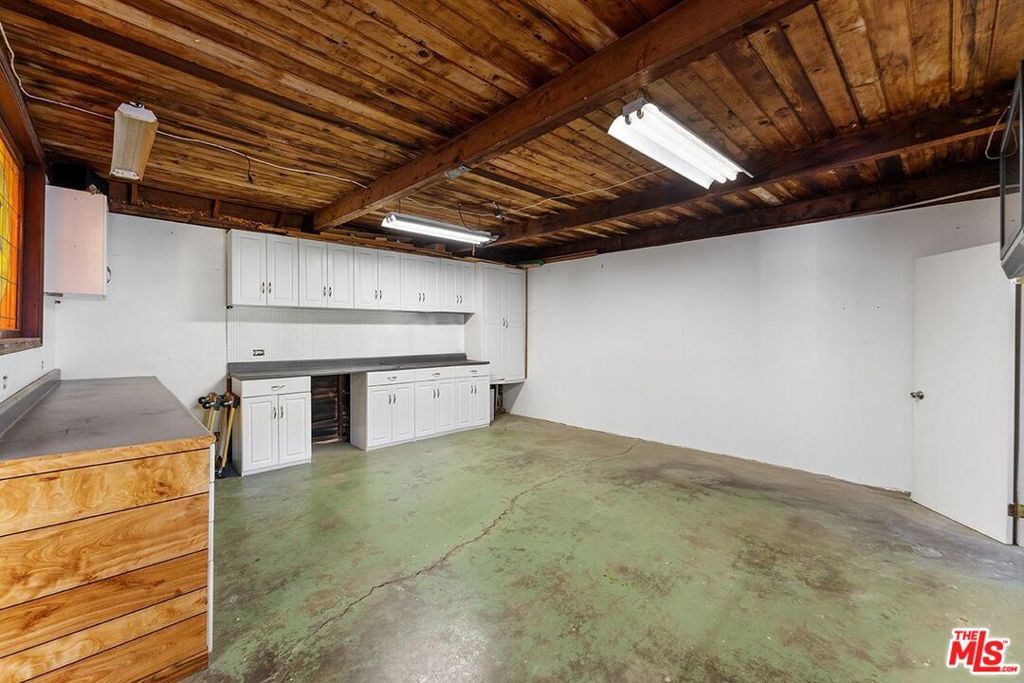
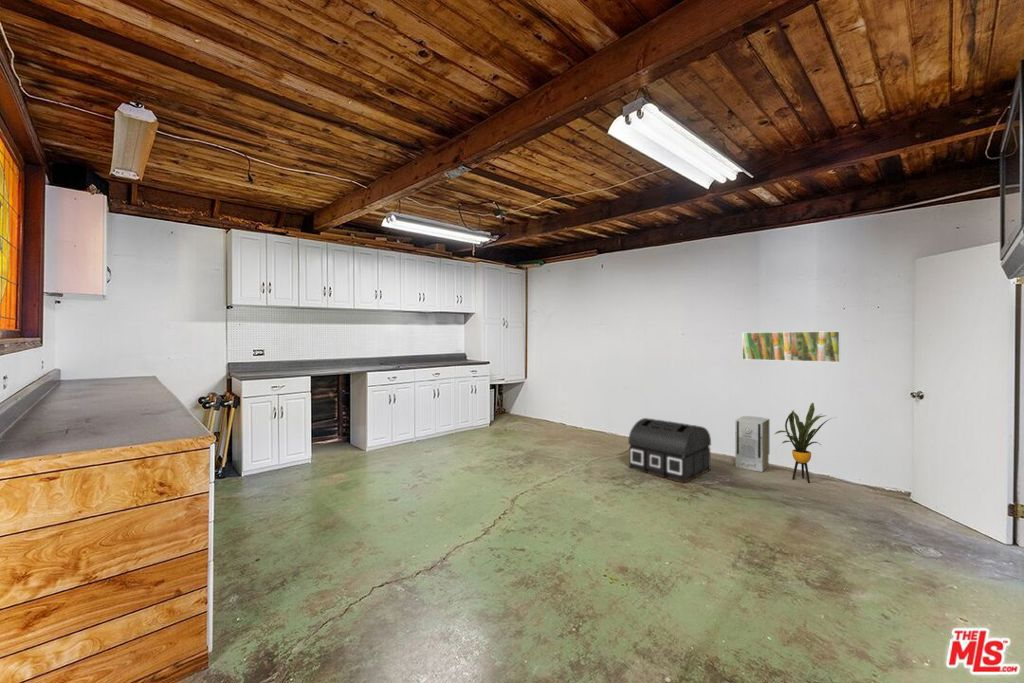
+ air purifier (752, 442)
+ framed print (787, 346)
+ treasure chest (669, 445)
+ house plant (806, 442)
